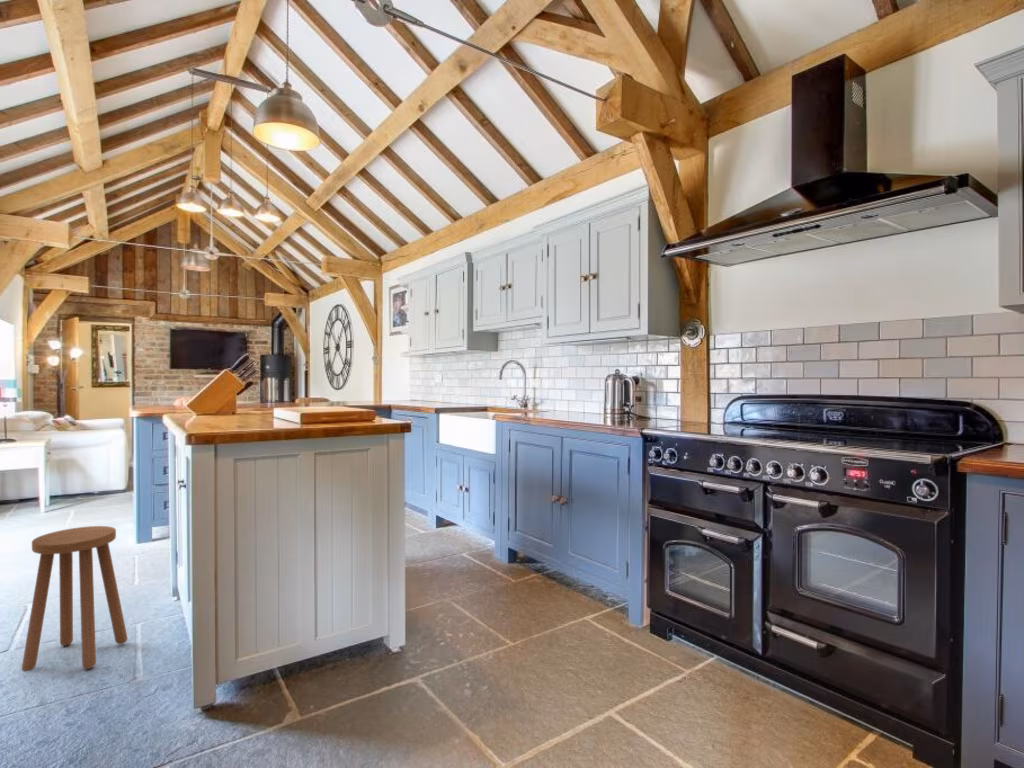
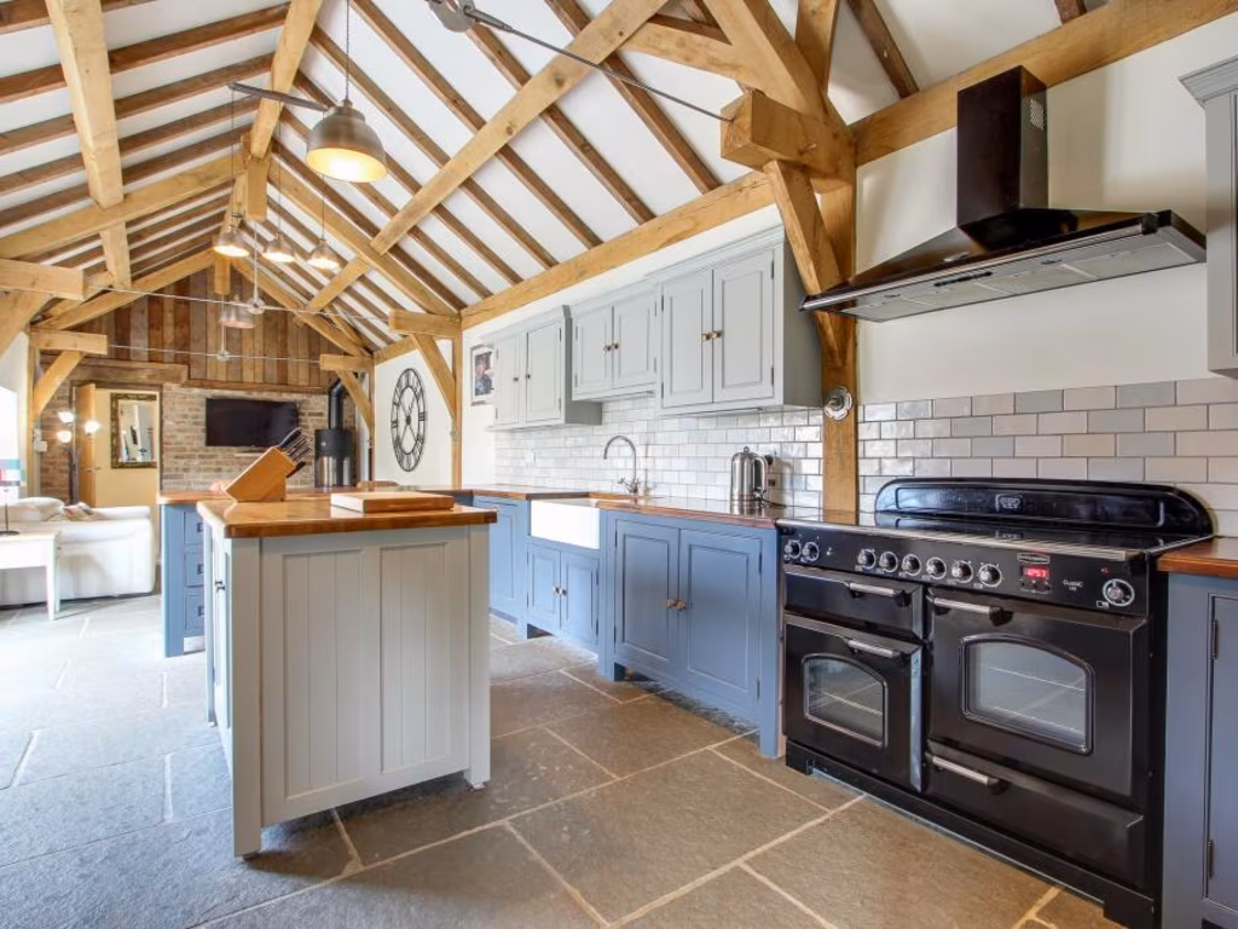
- stool (72, 595)
